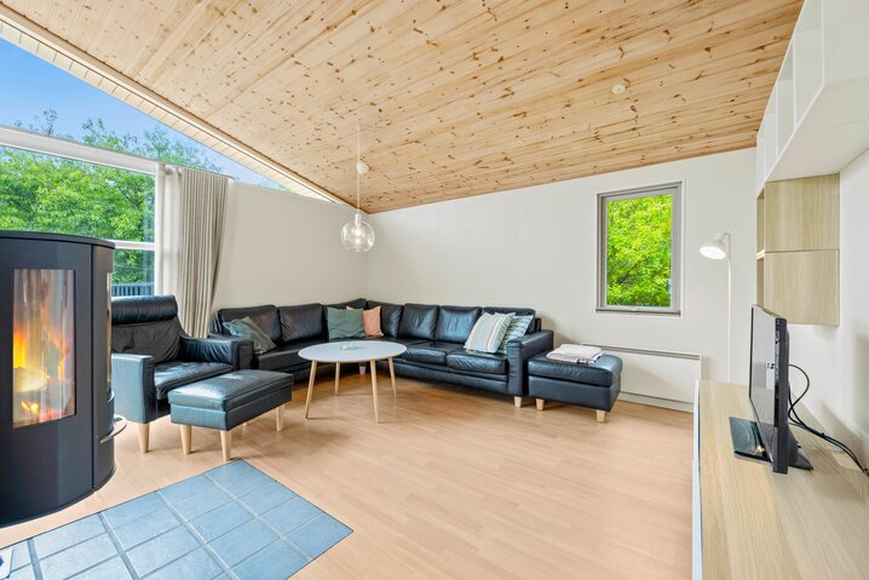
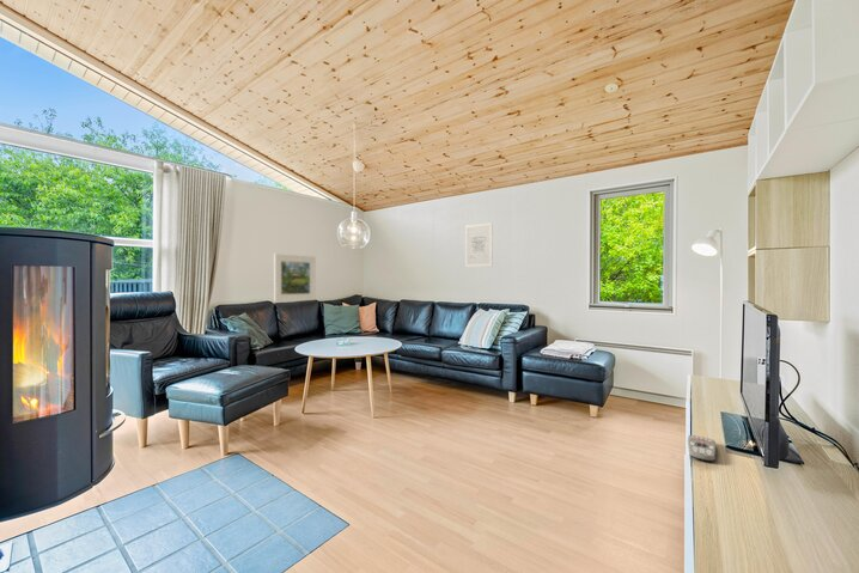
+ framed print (296, 278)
+ remote control (701, 447)
+ wall art (479, 245)
